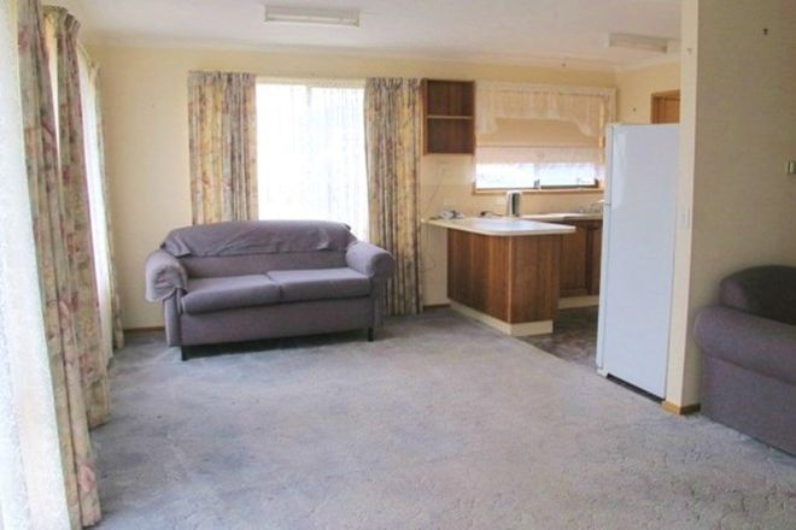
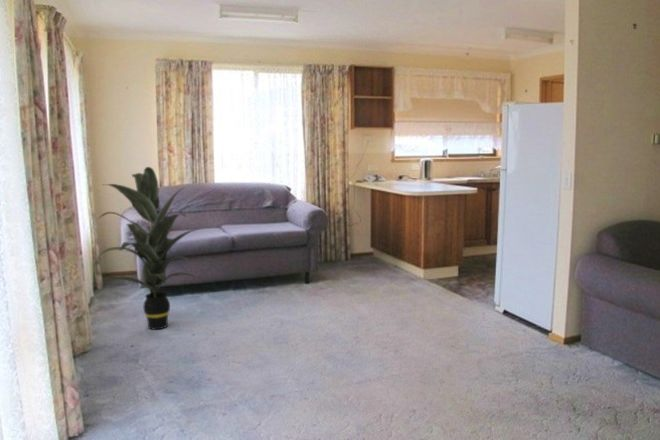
+ indoor plant (149, 249)
